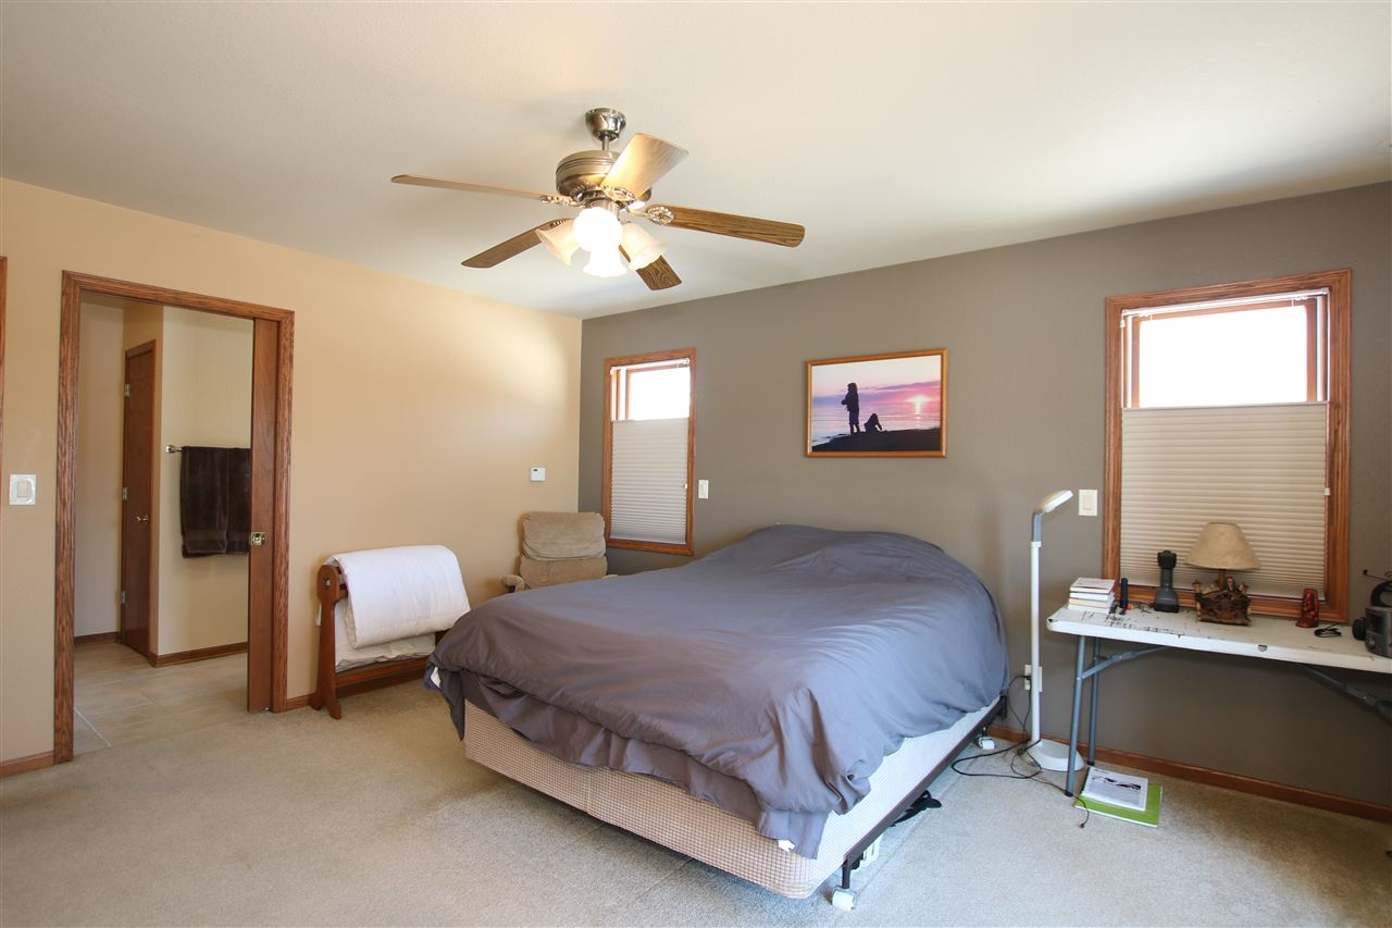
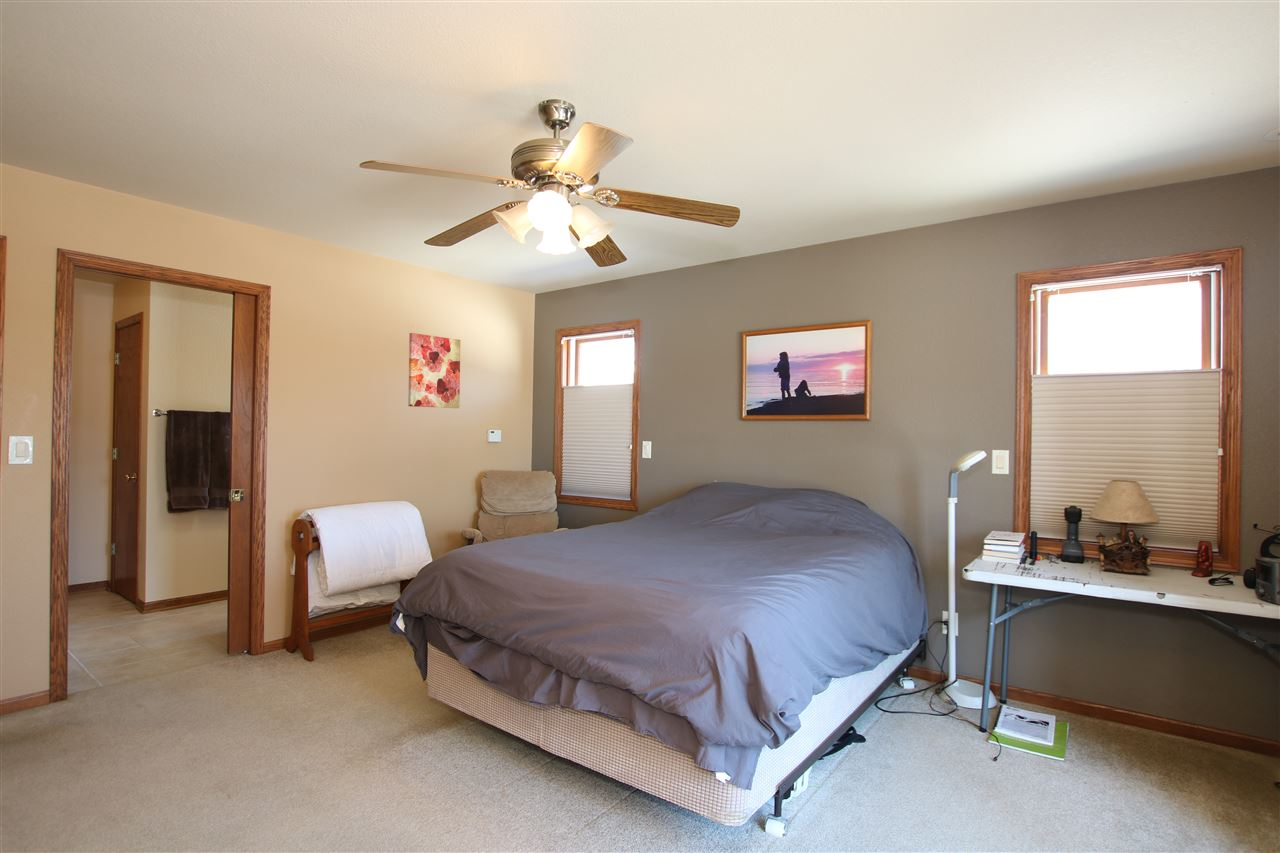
+ wall art (435, 371)
